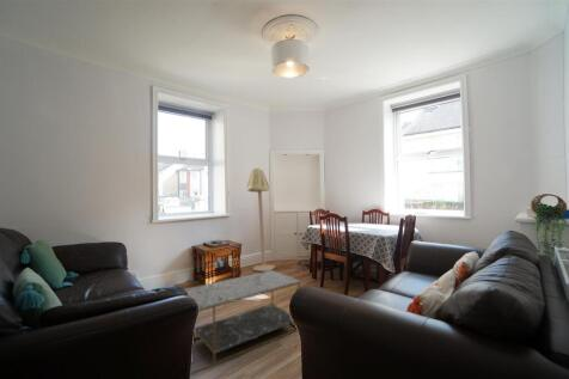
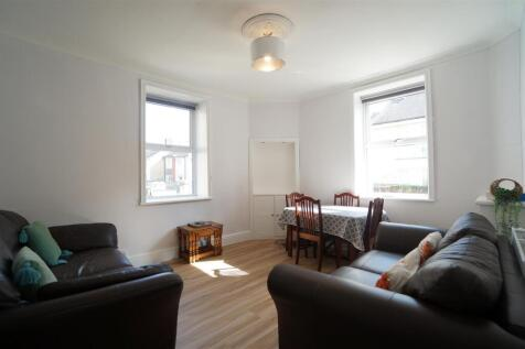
- coffee table (230, 317)
- floor lamp (259, 216)
